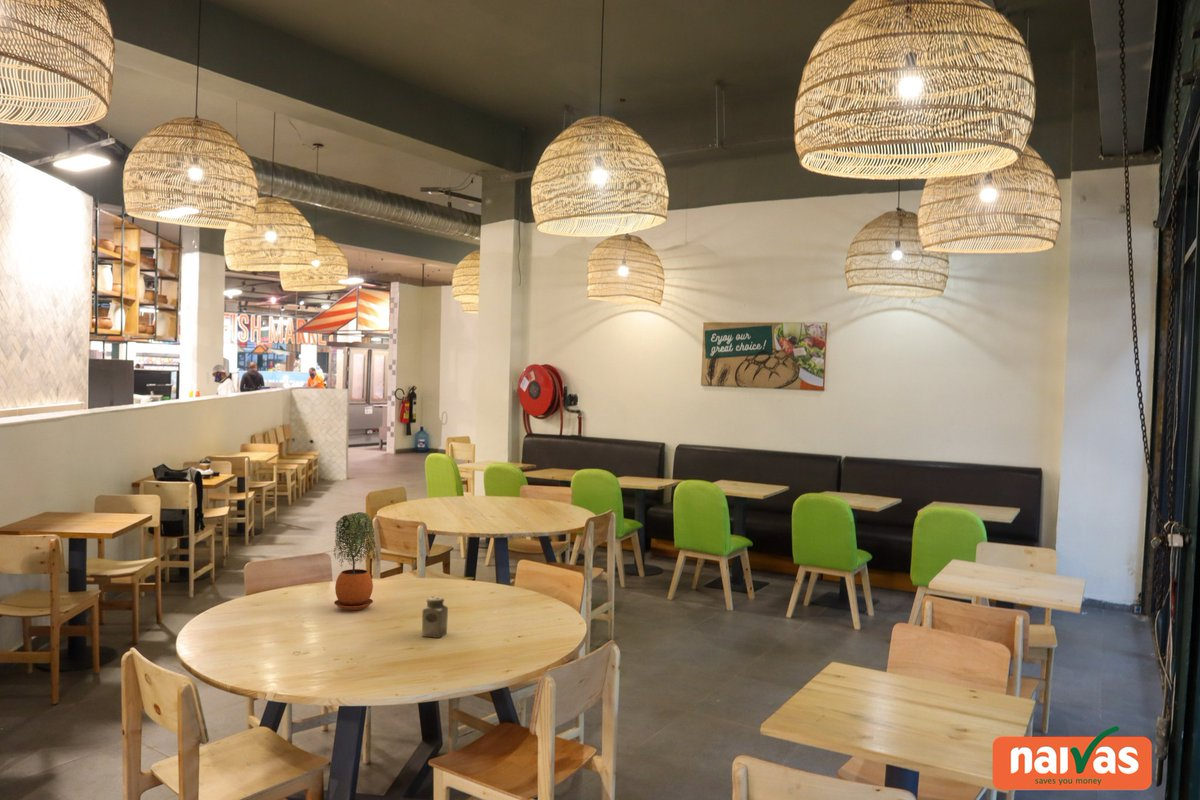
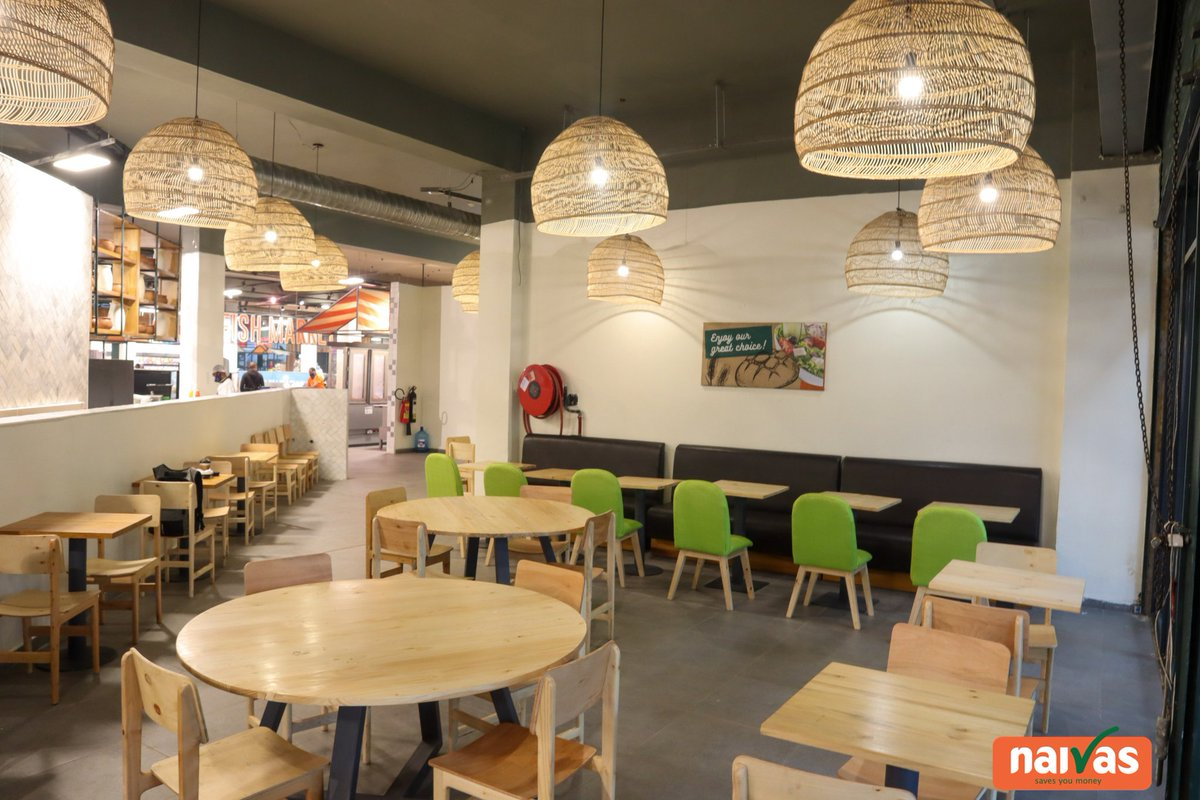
- salt shaker (435, 615)
- potted plant (356, 560)
